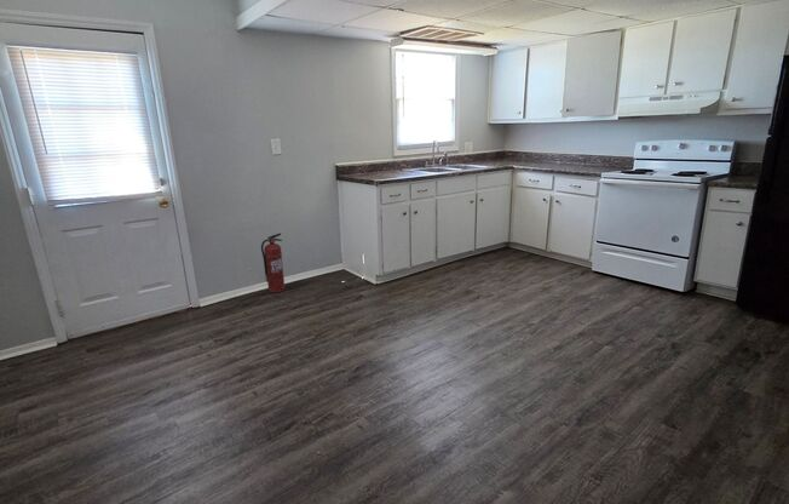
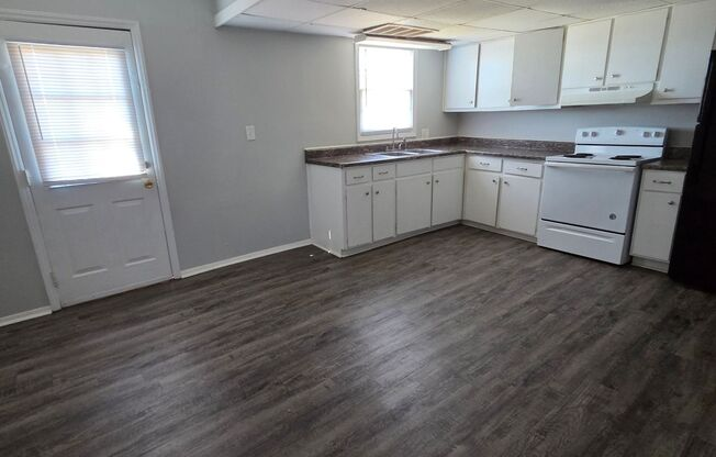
- fire extinguisher (273, 263)
